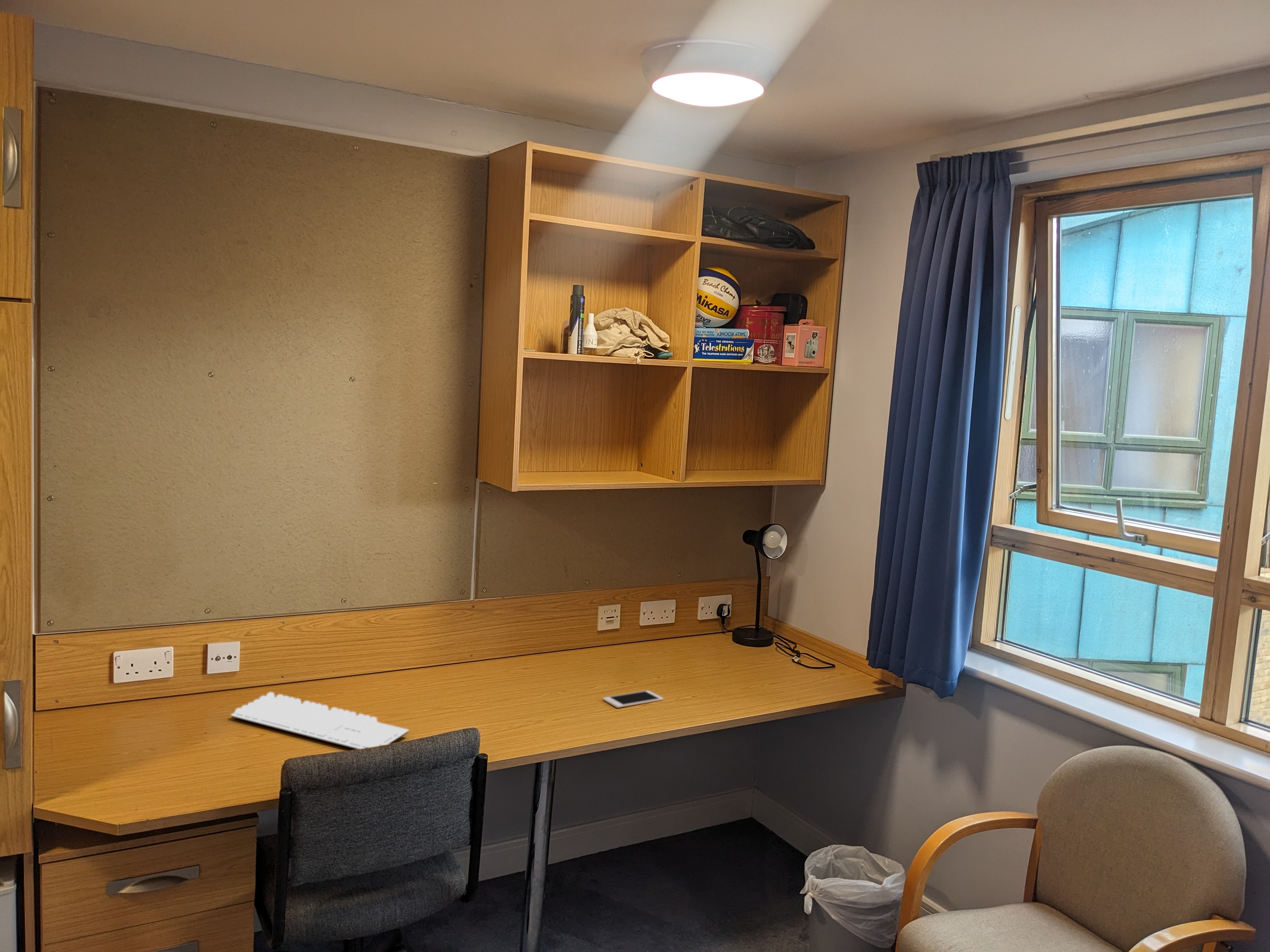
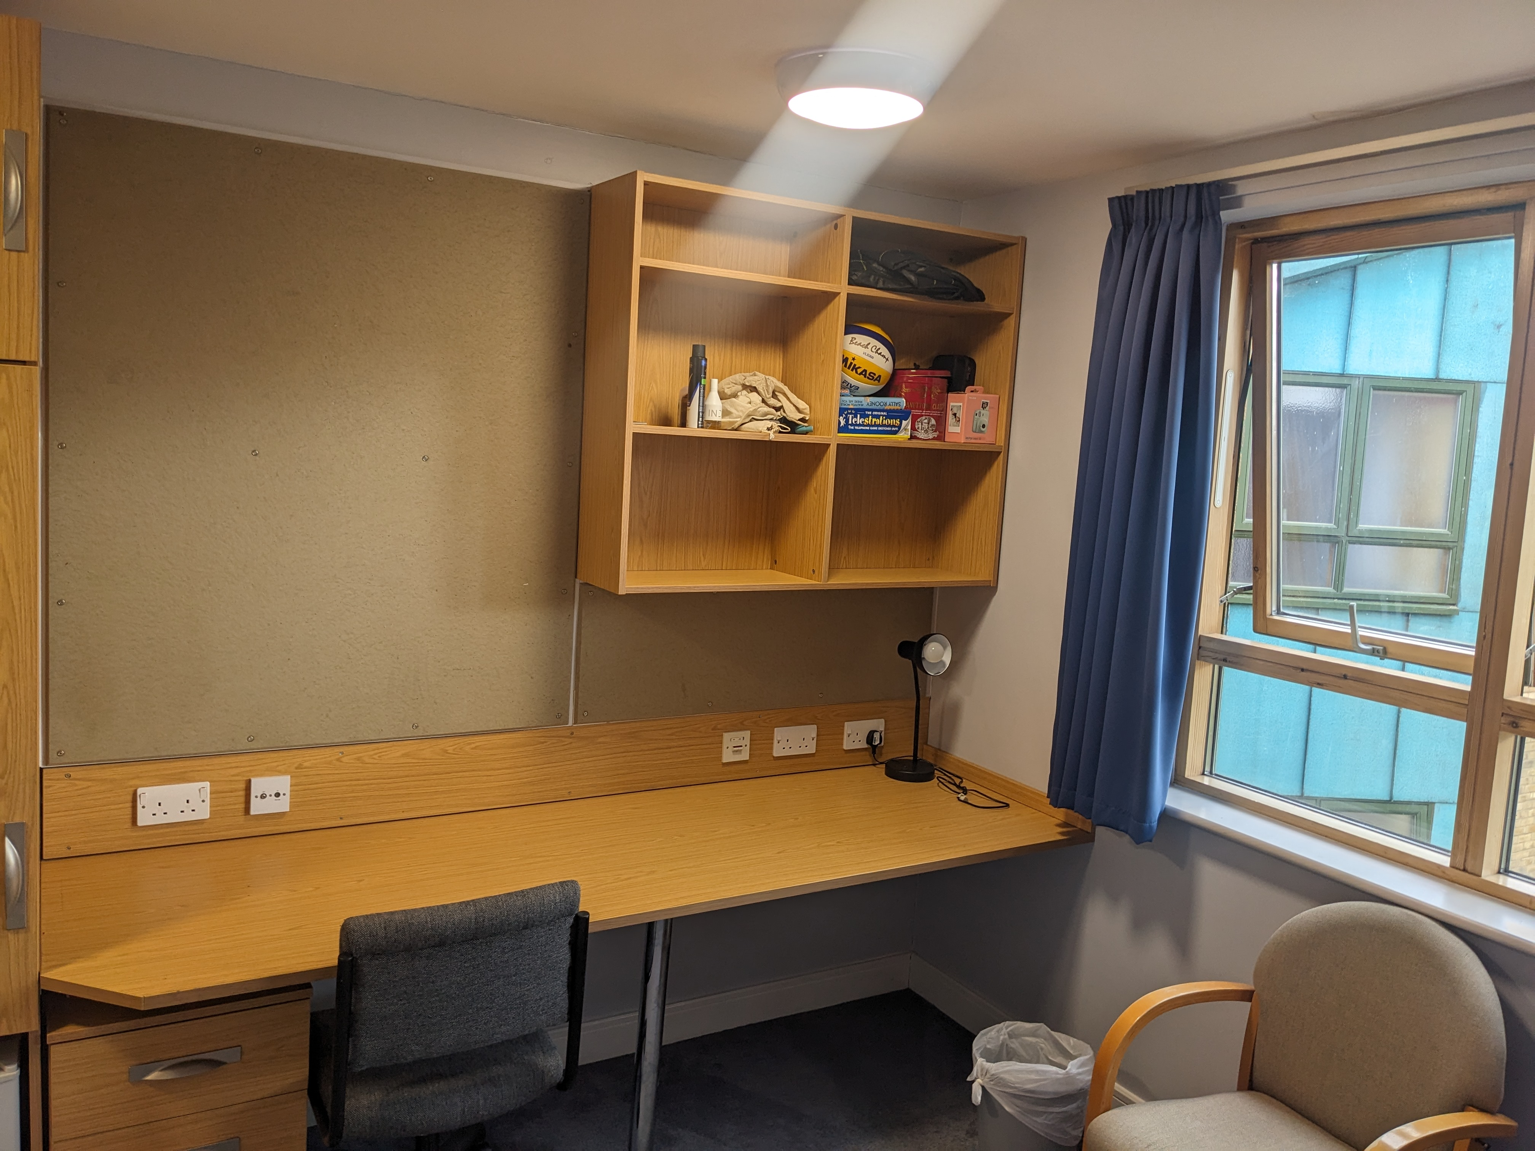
- cell phone (633, 699)
- keyboard (319, 721)
